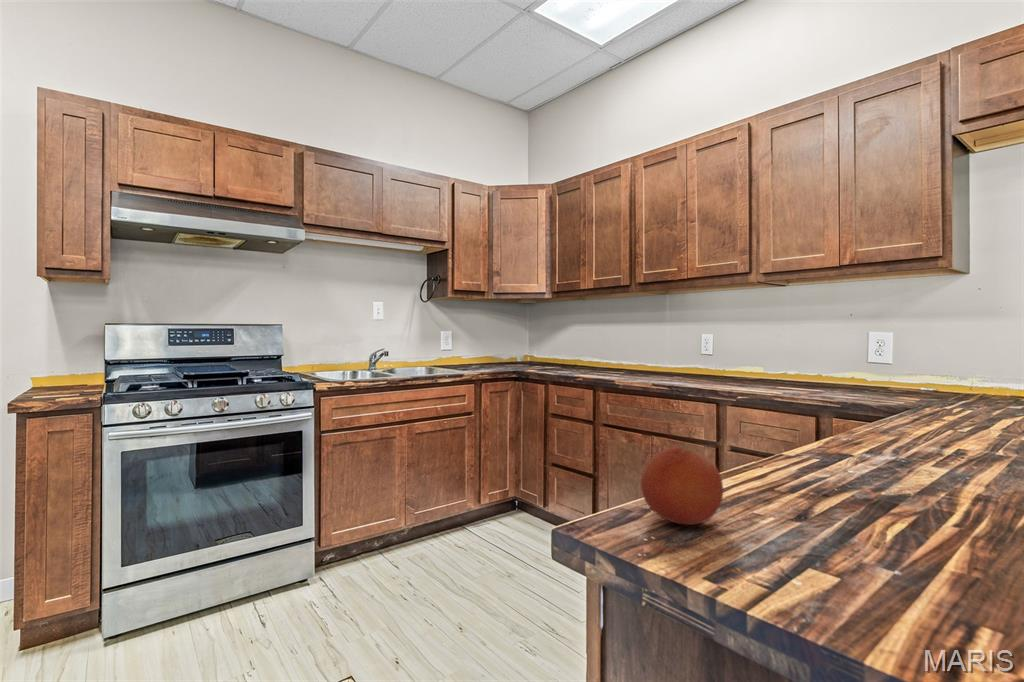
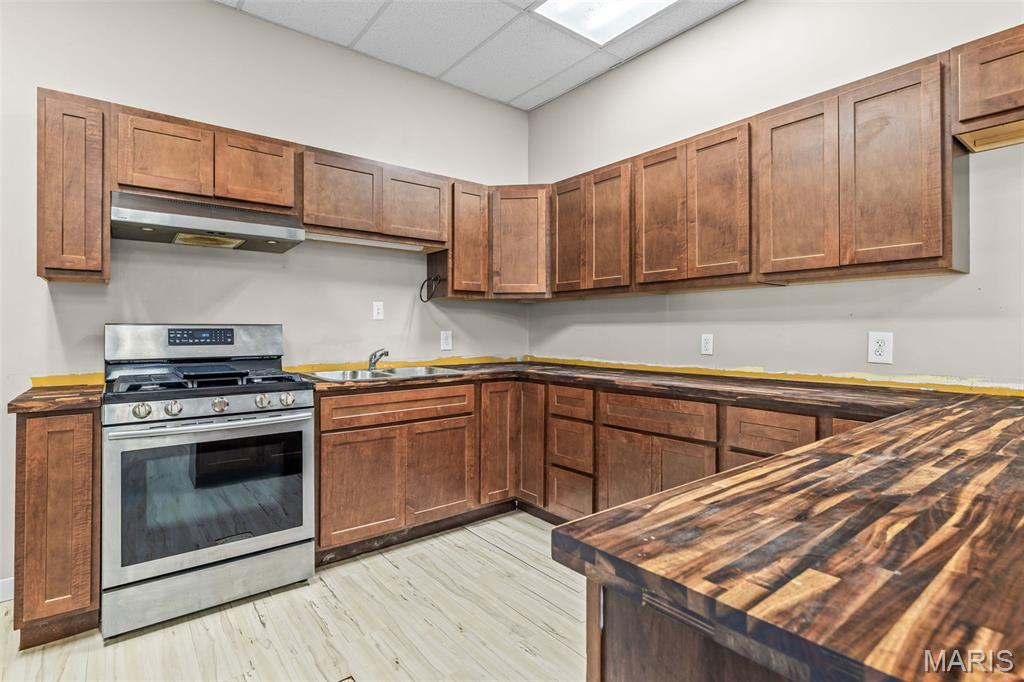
- fruit (681, 483)
